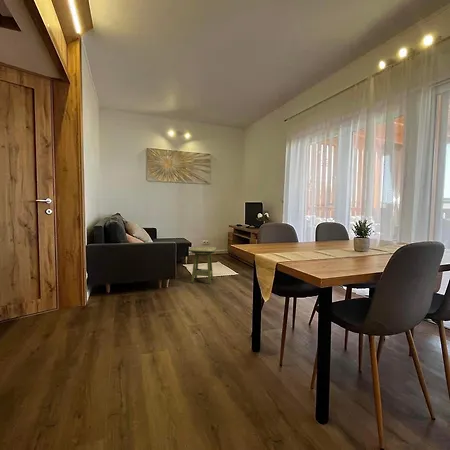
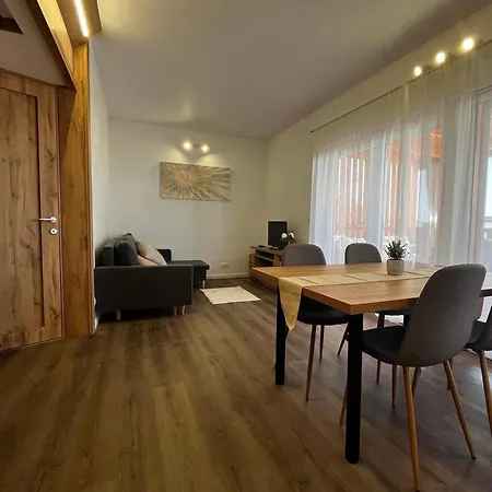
- side table (202, 269)
